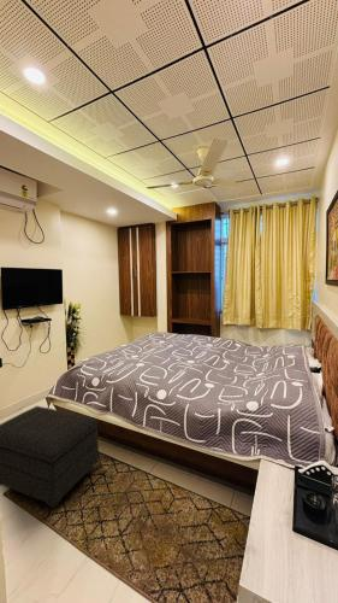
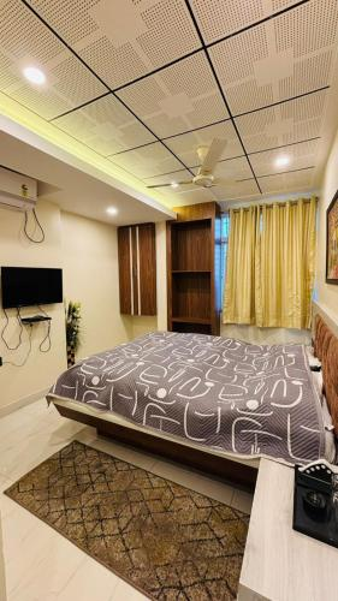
- footstool (43, 449)
